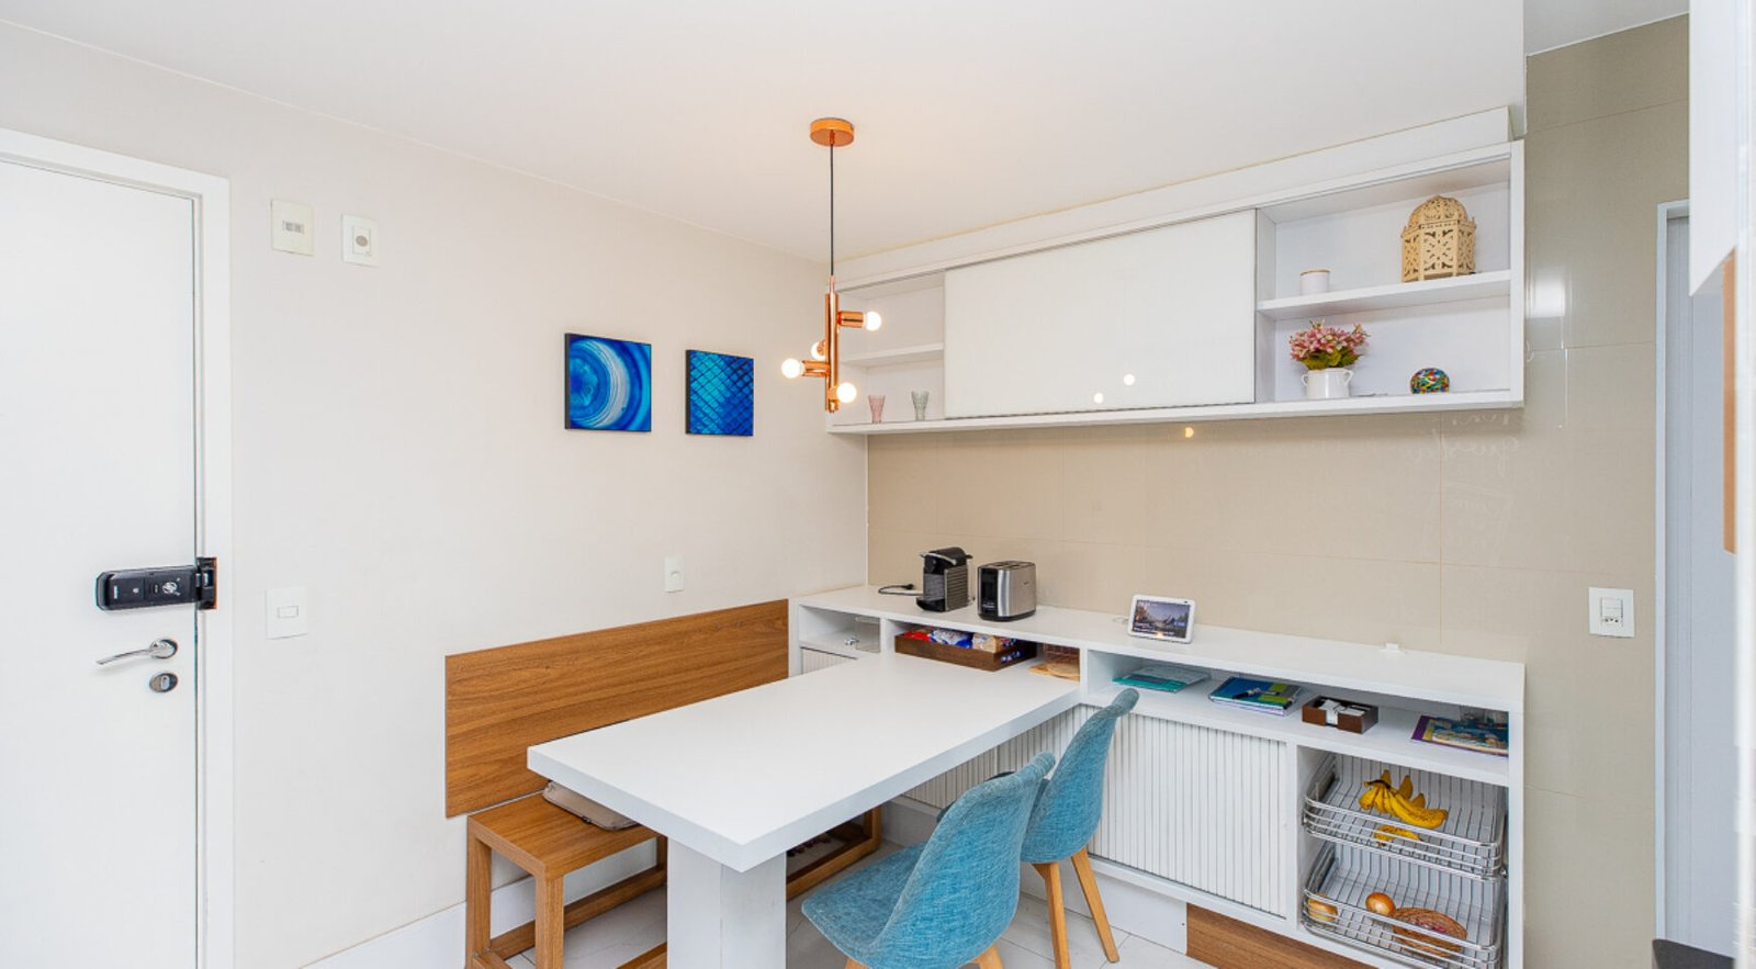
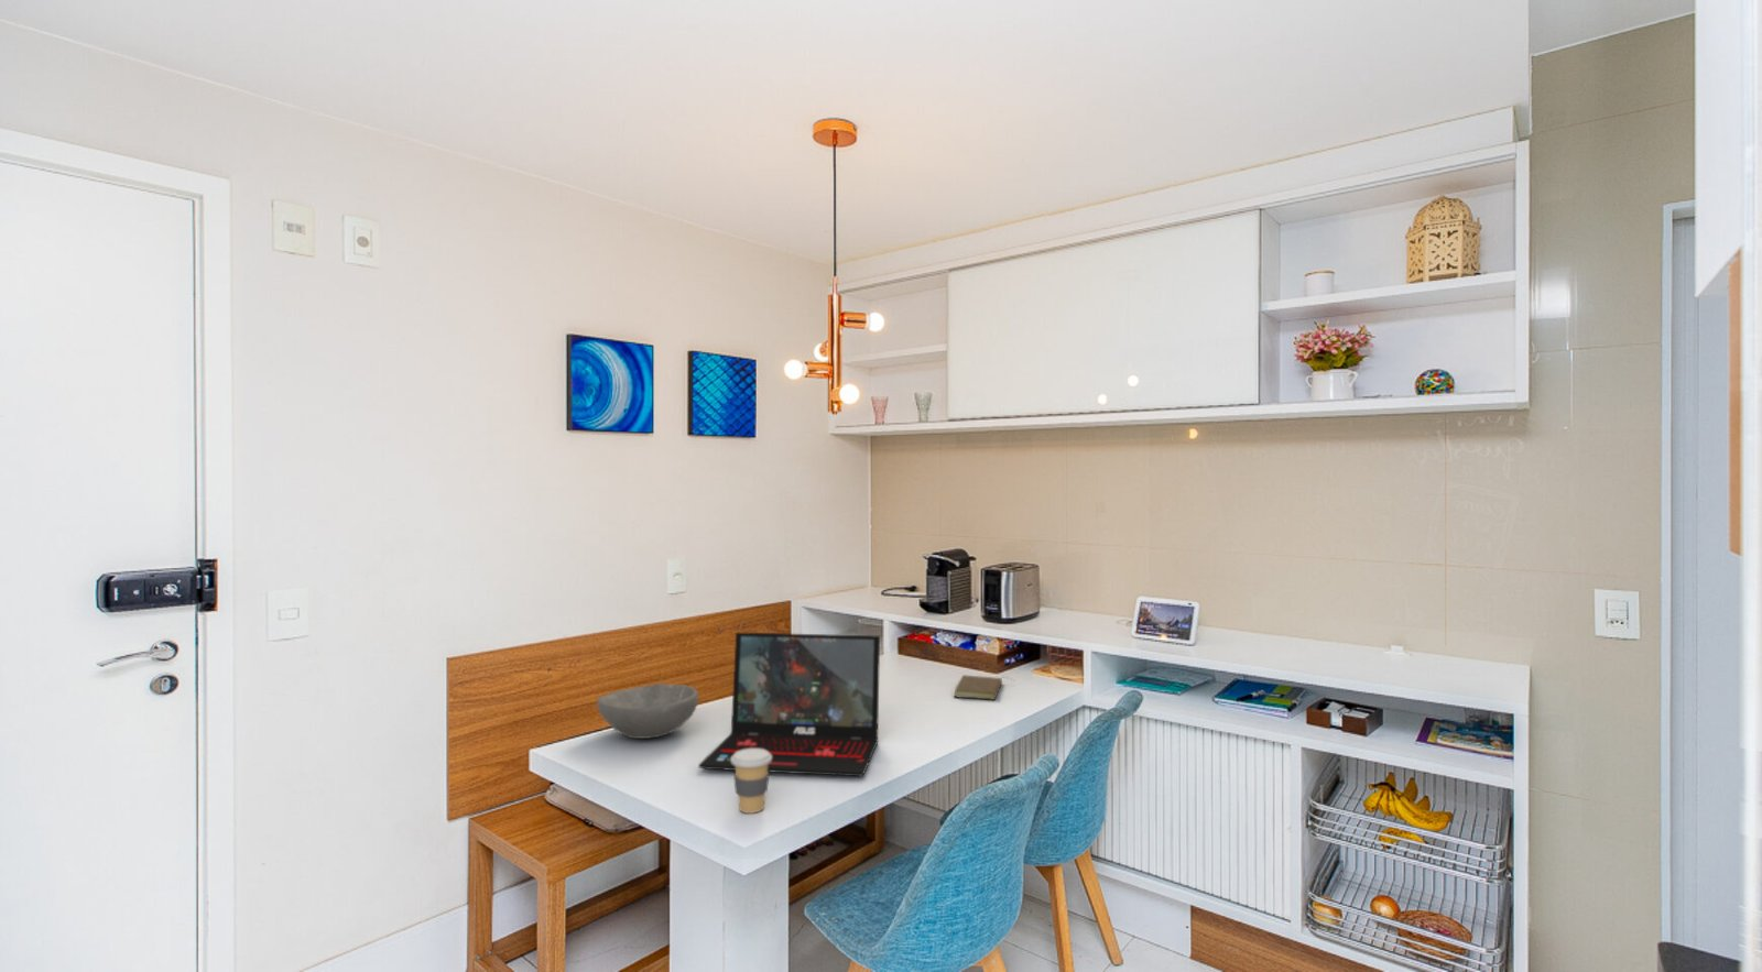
+ bowl (649, 715)
+ book (984, 687)
+ coffee cup (751, 780)
+ laptop (794, 699)
